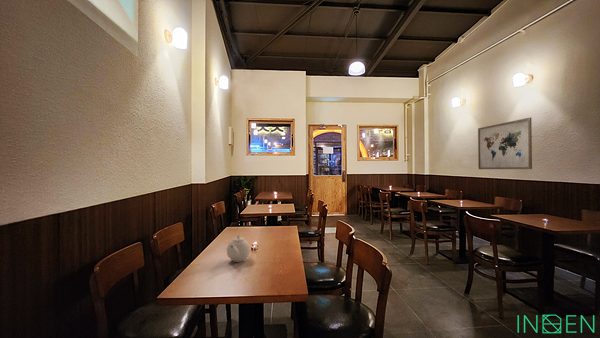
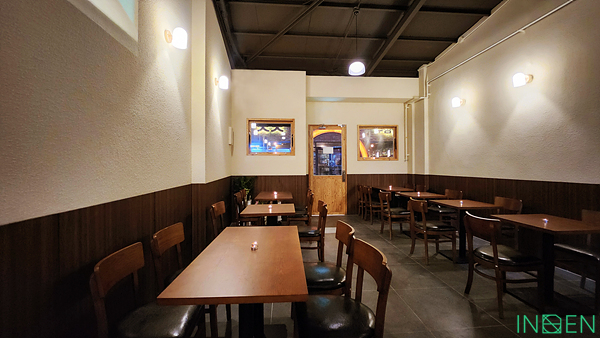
- wall art (501, 146)
- teapot (238, 247)
